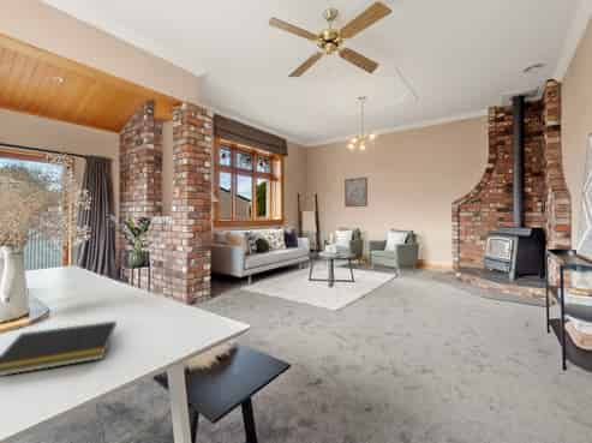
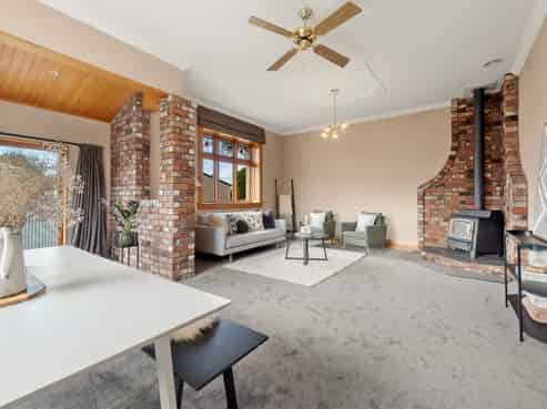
- wall art (355, 192)
- notepad (60, 345)
